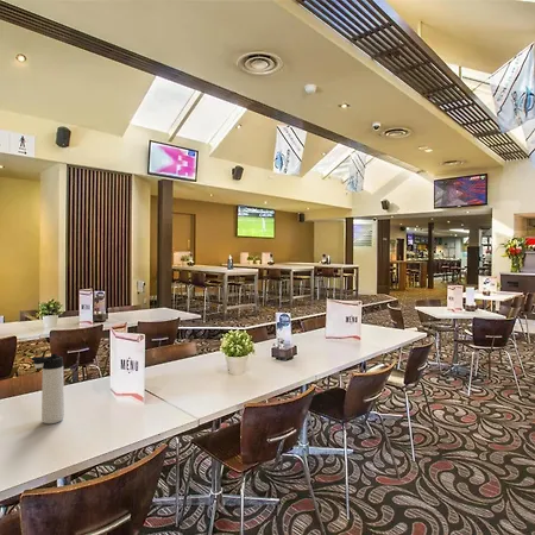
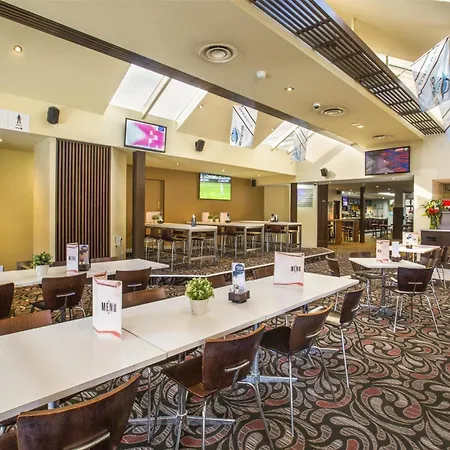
- thermos bottle (48, 388)
